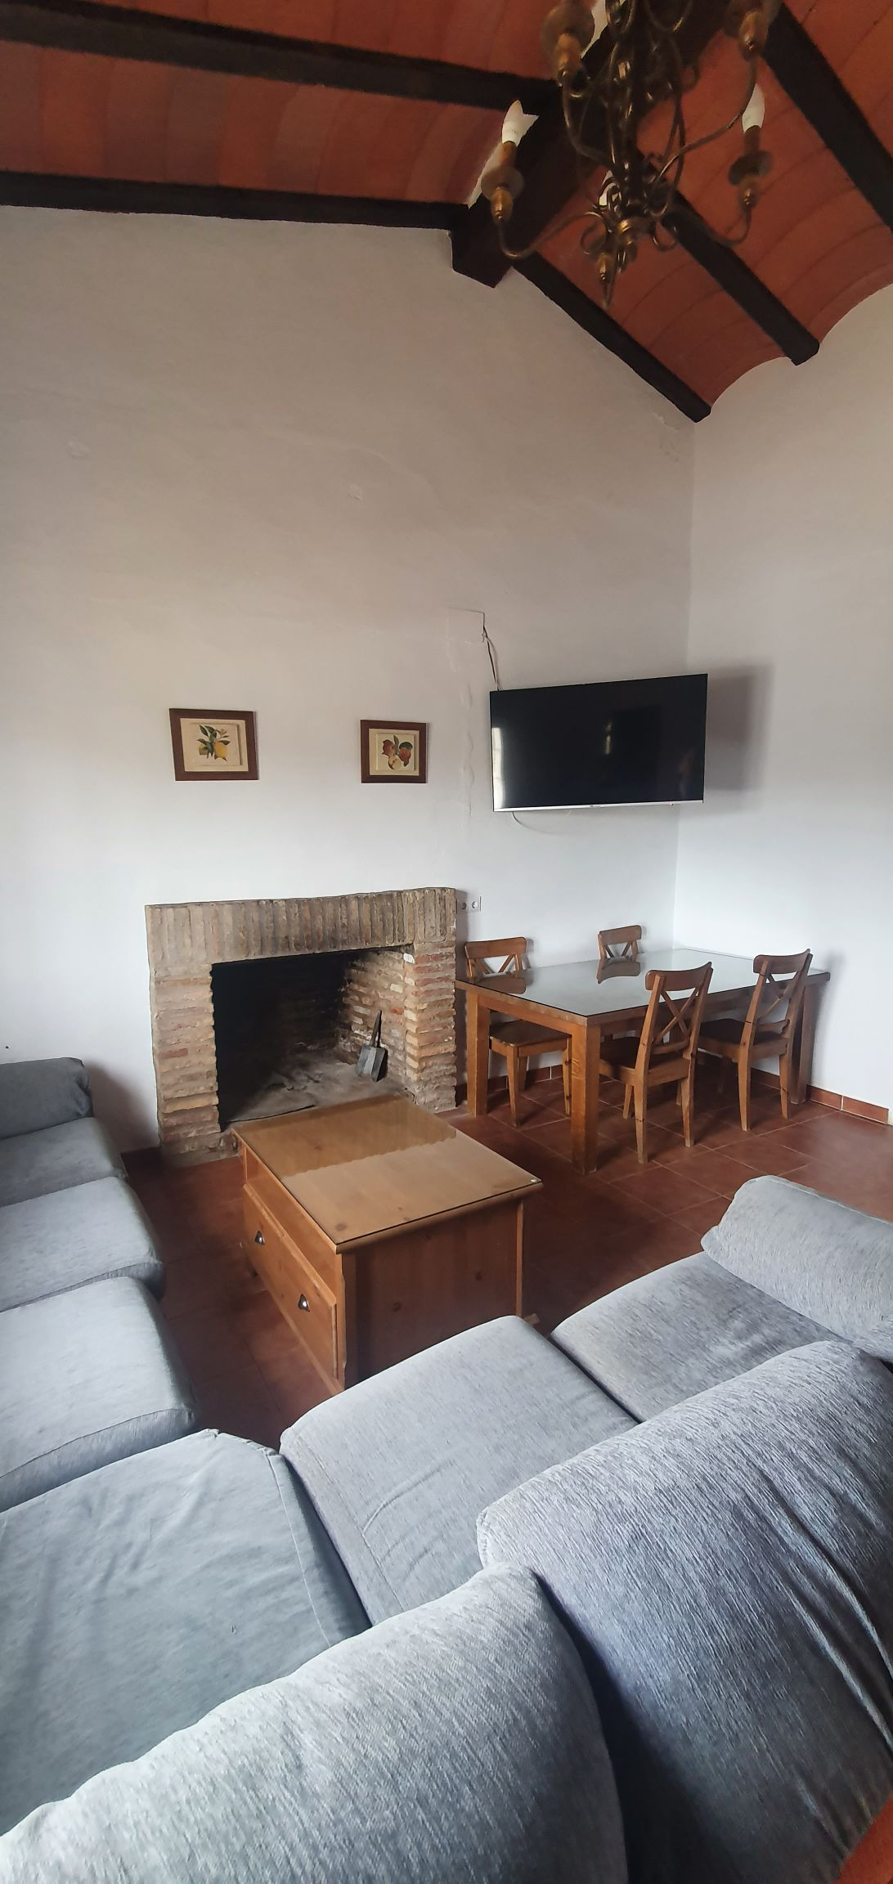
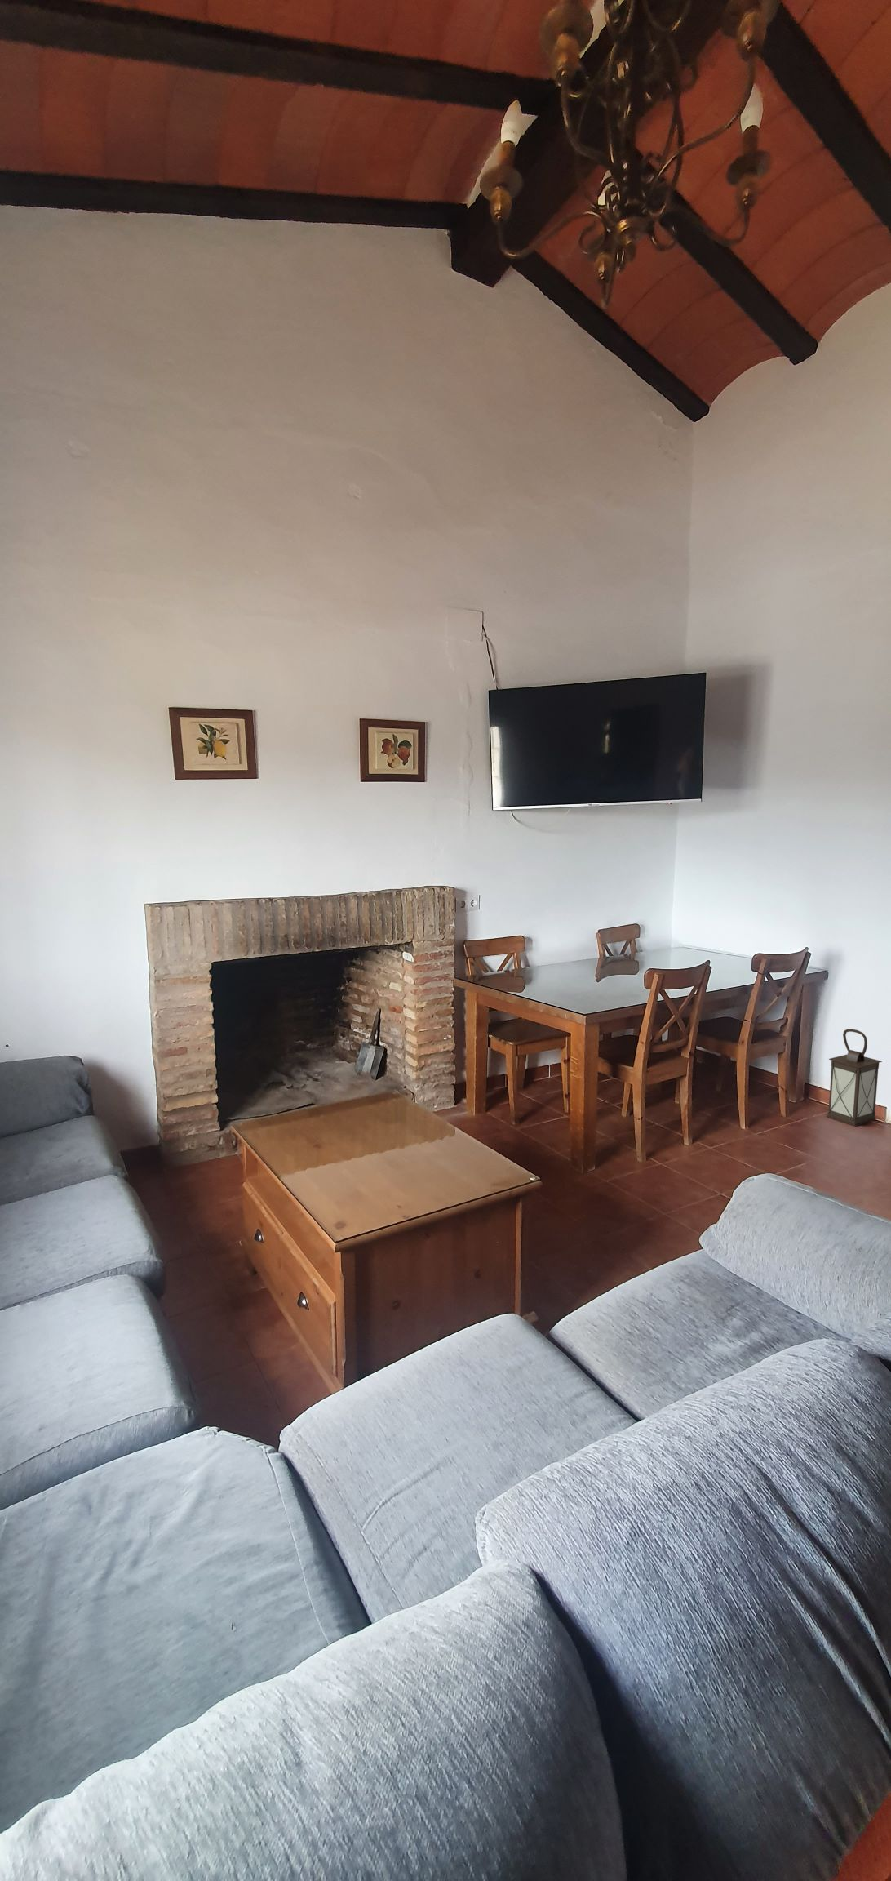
+ lantern (854, 1074)
